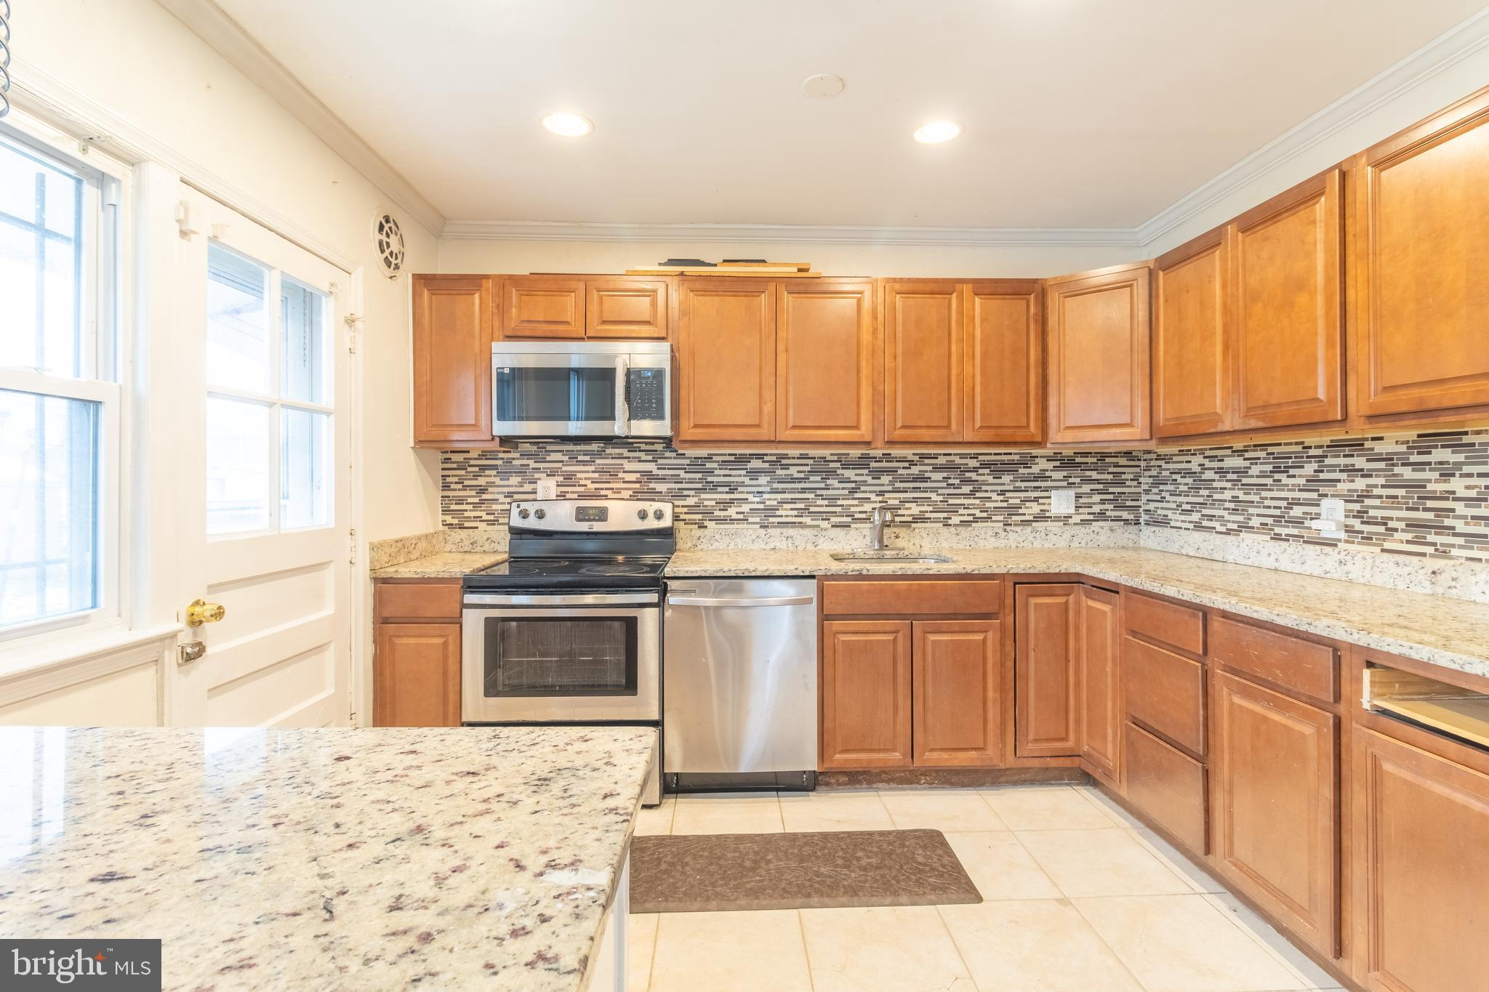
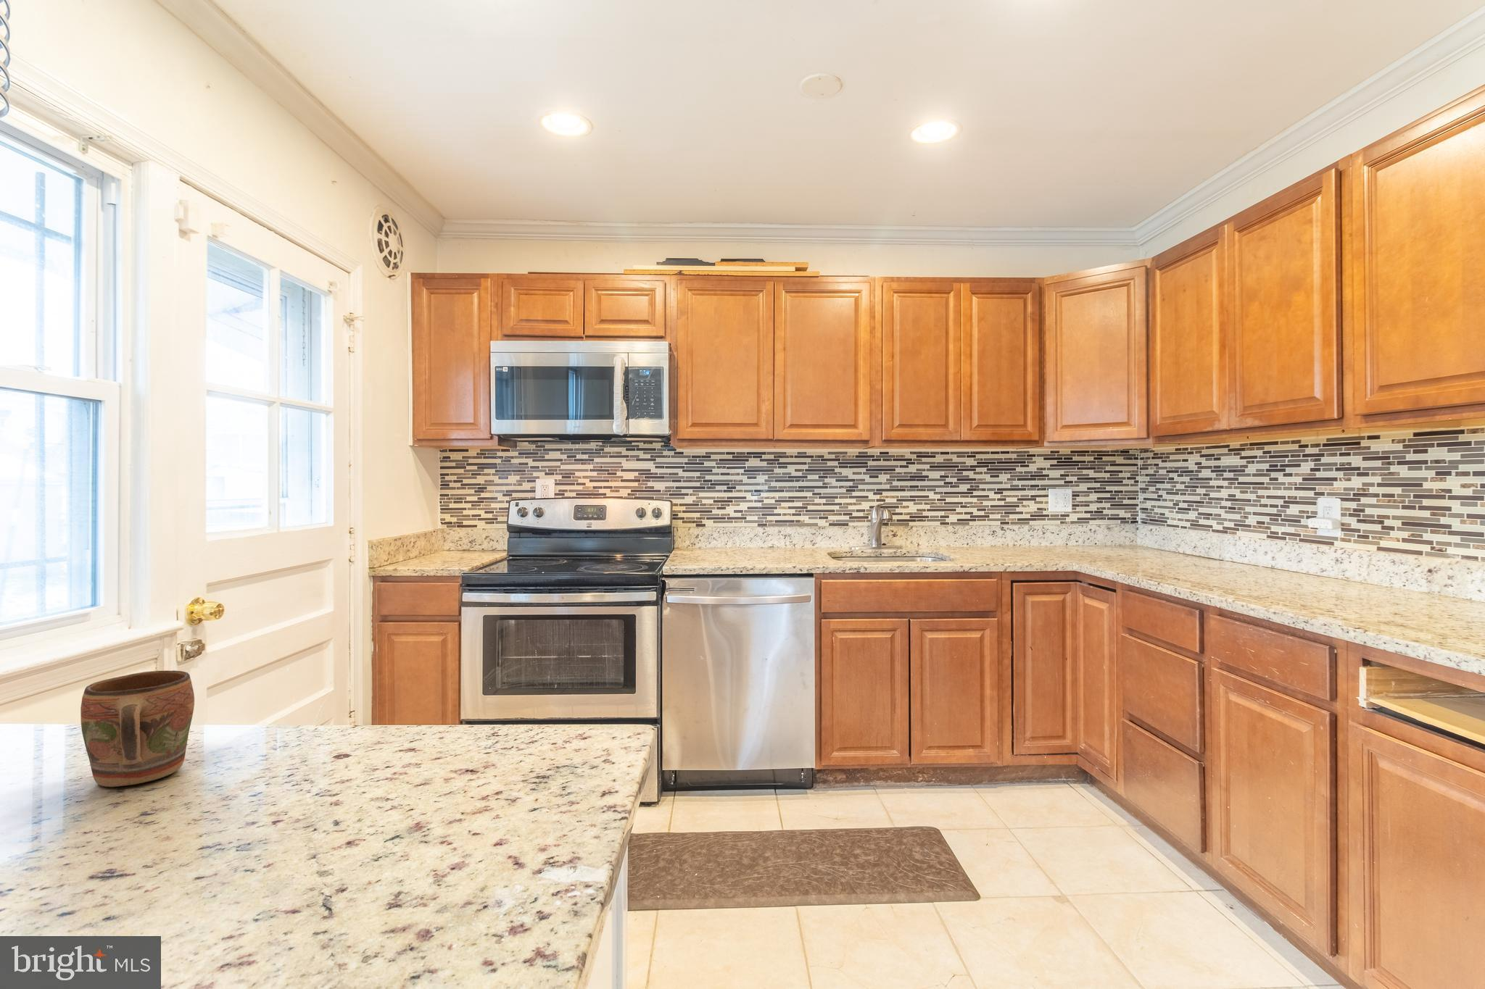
+ mug (134, 730)
